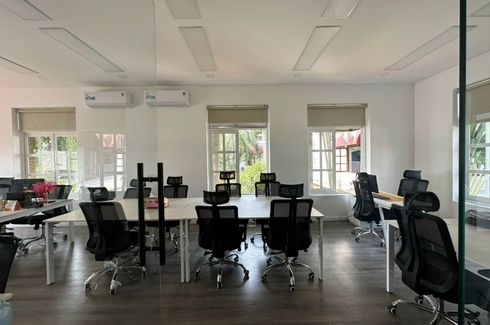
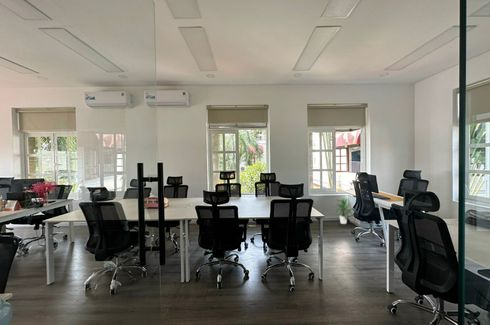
+ indoor plant (343, 210)
